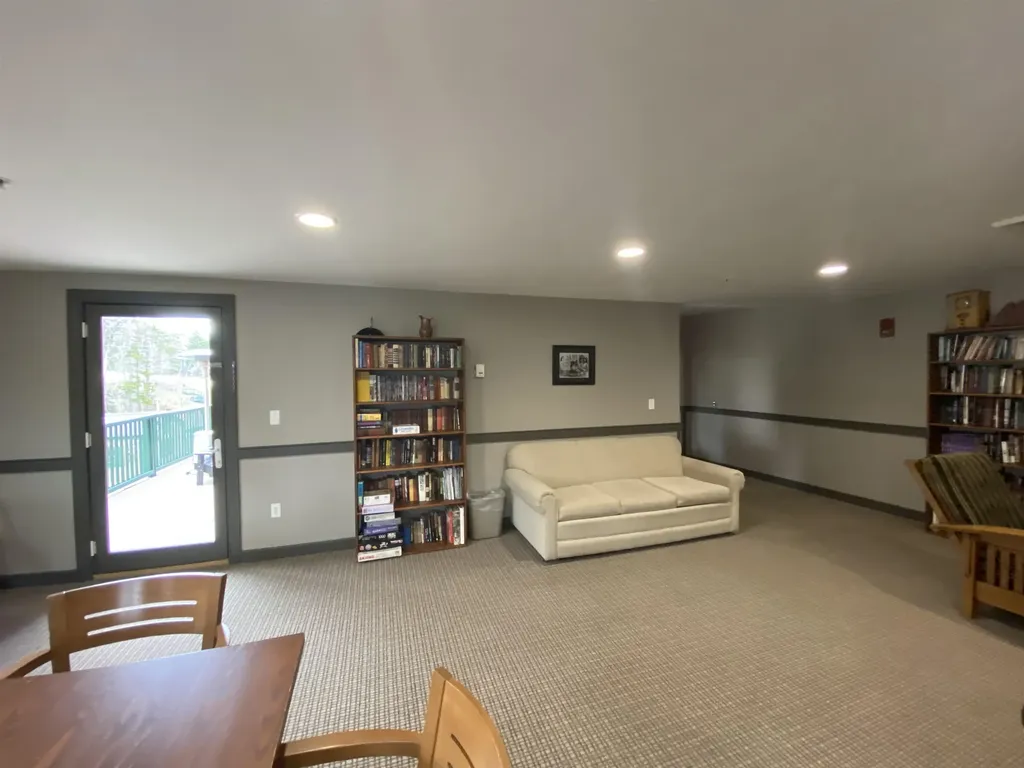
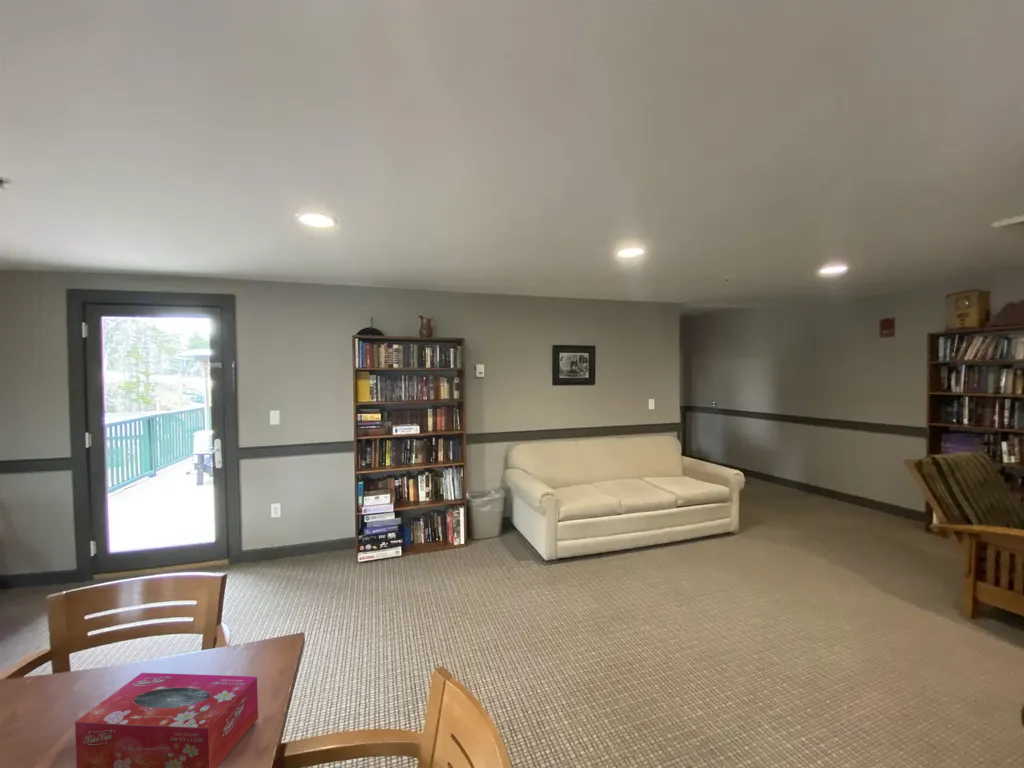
+ tissue box (172, 720)
